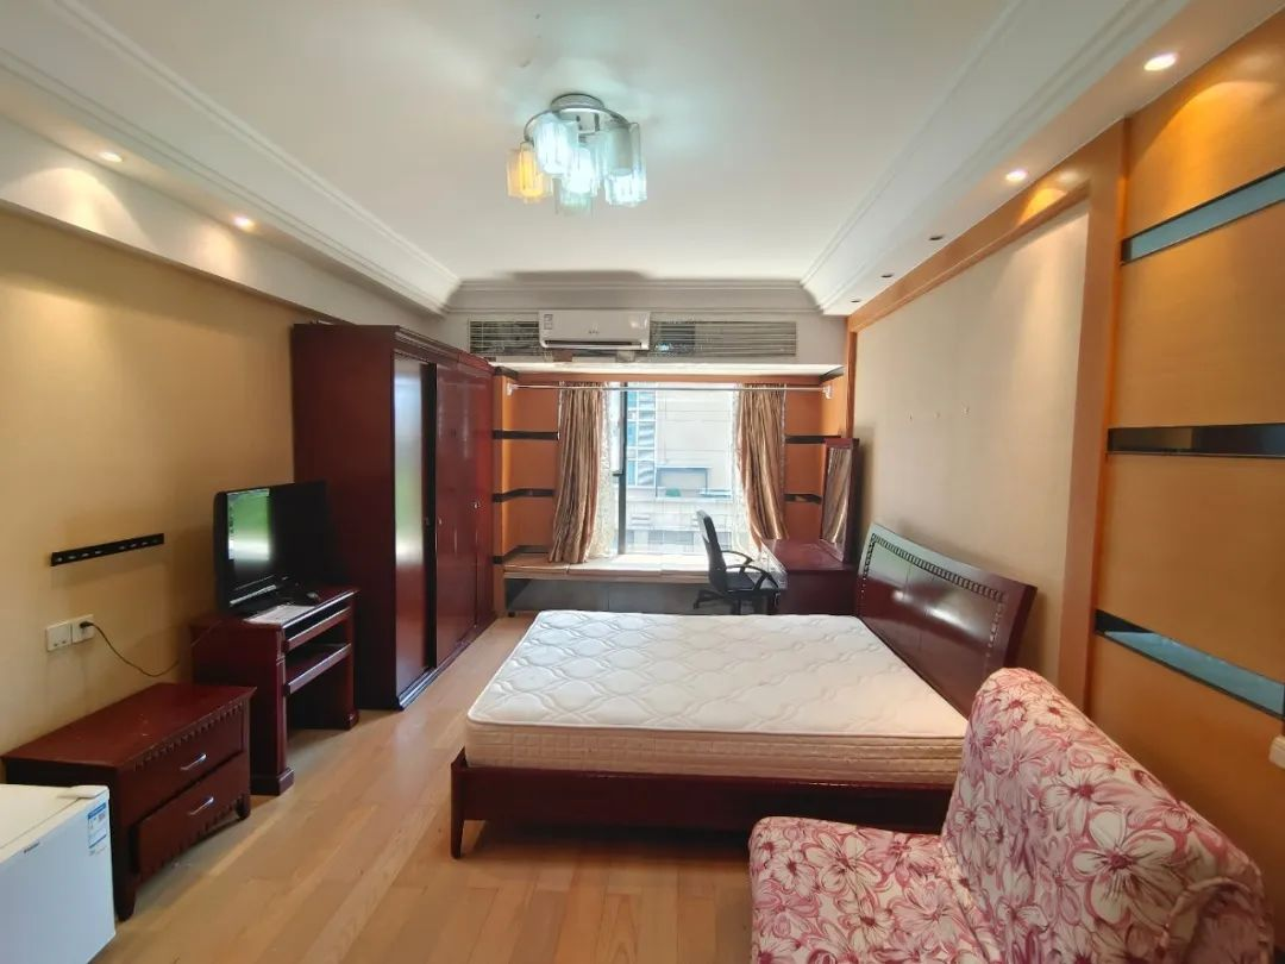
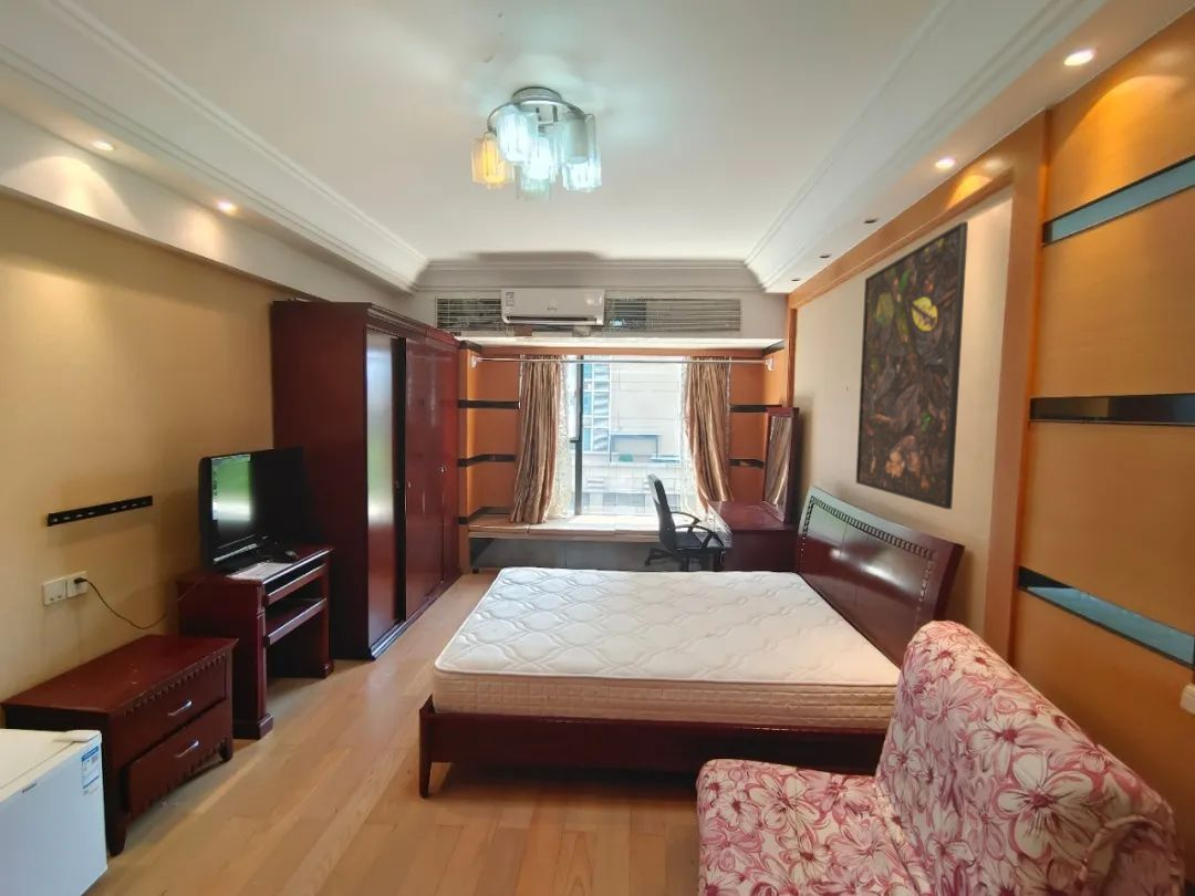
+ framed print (901, 376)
